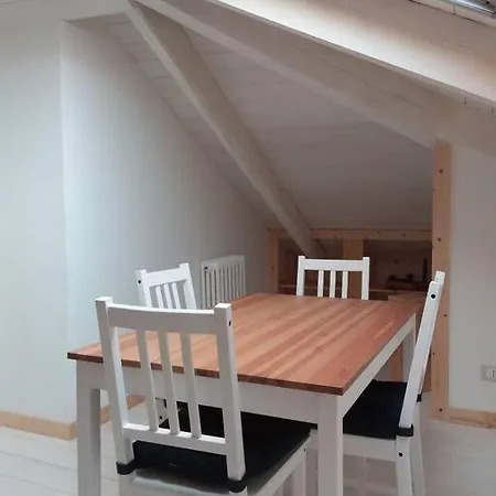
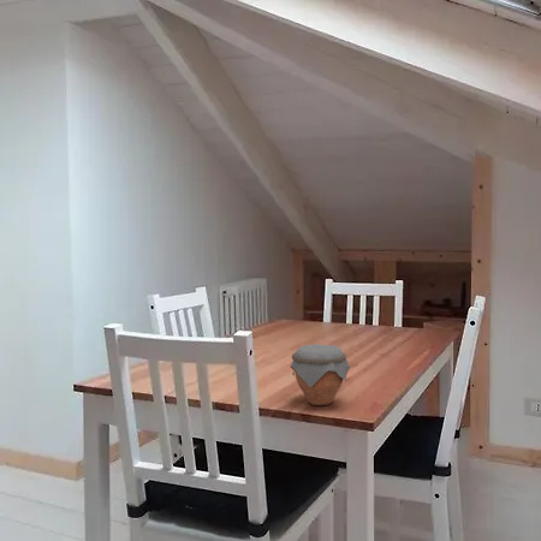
+ jar (320, 374)
